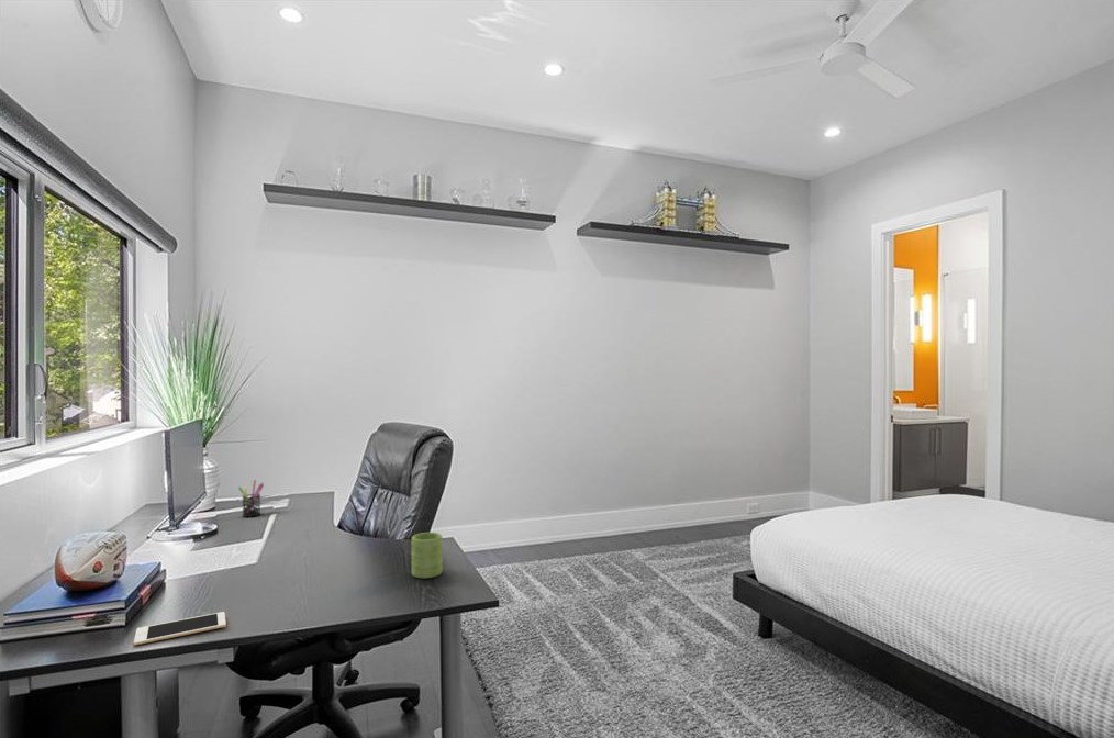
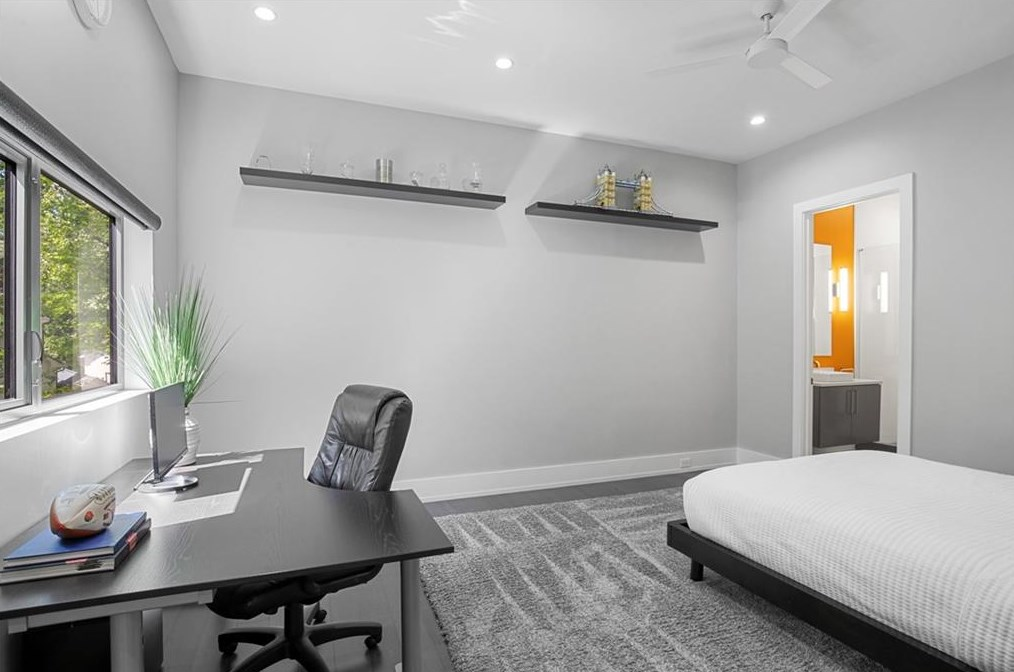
- cell phone (181, 627)
- mug (424, 552)
- pen holder (249, 497)
